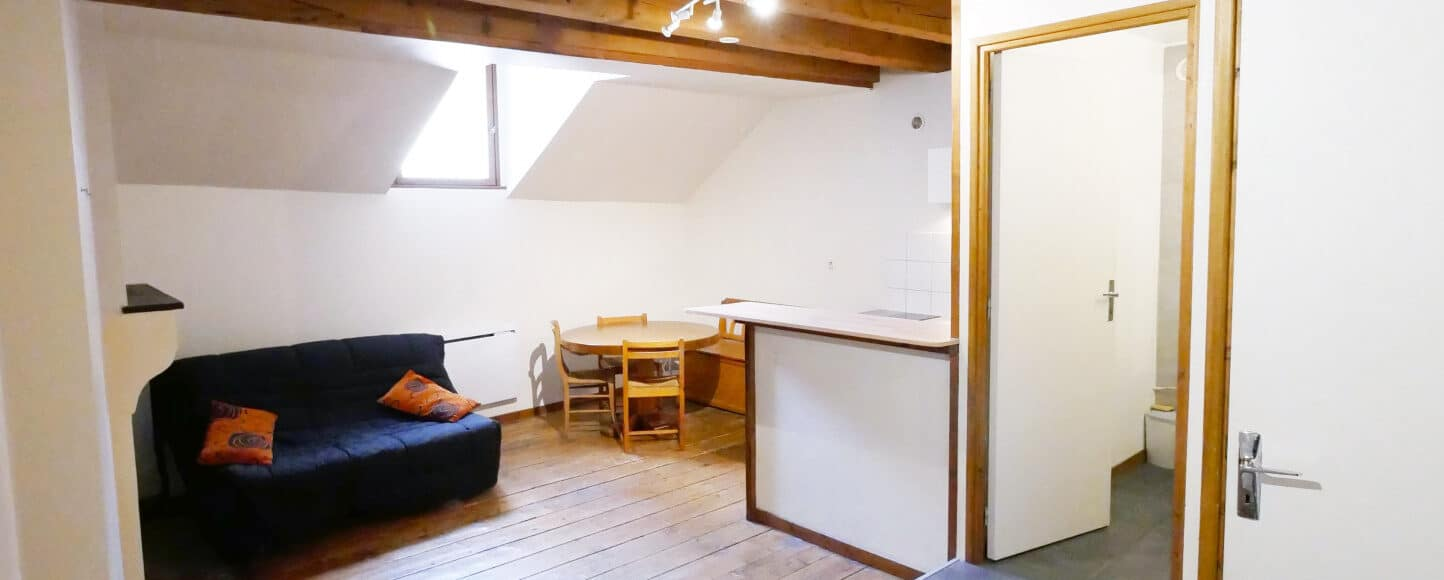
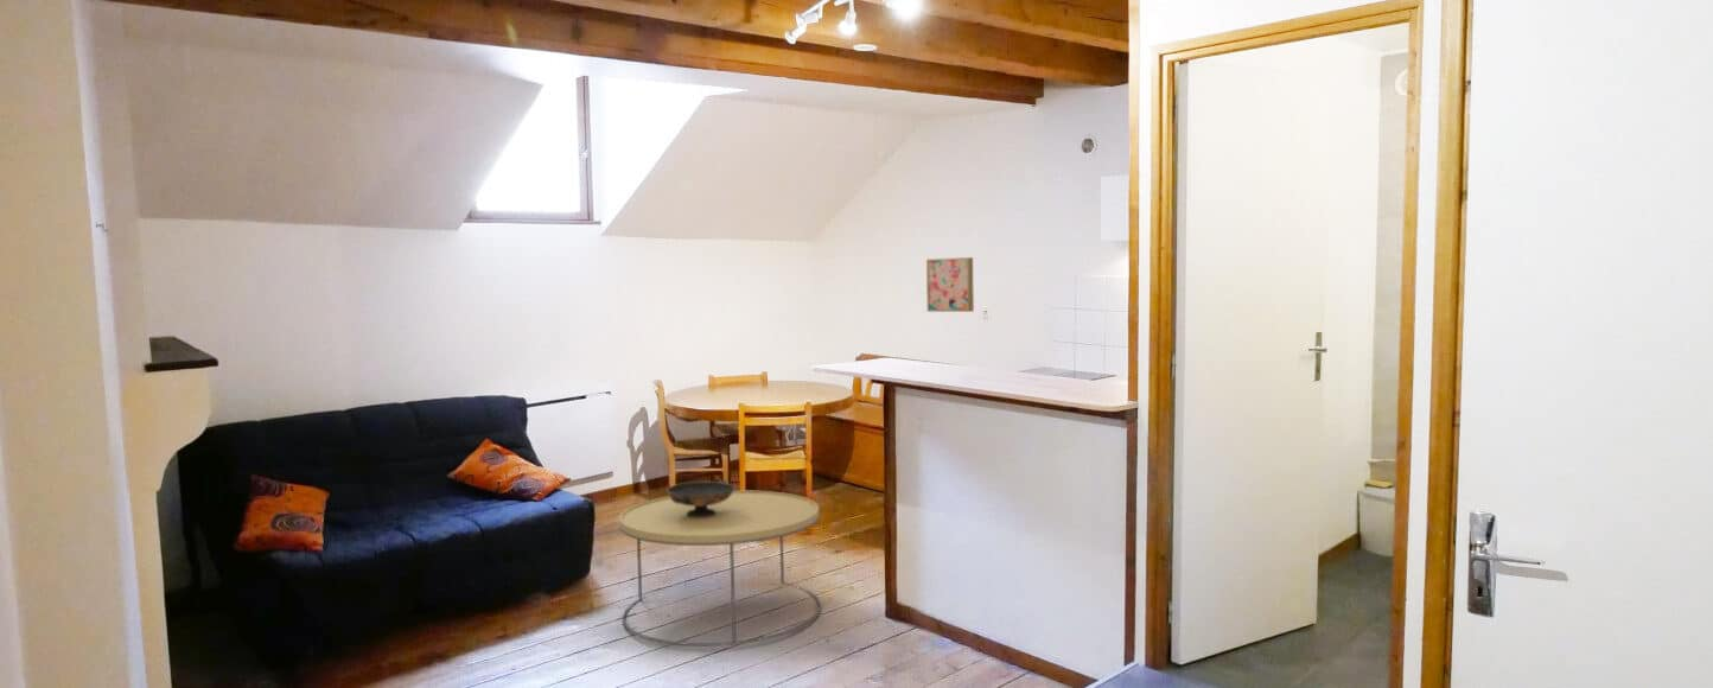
+ coffee table (730, 558)
+ wall art (949, 285)
+ decorative bowl (701, 497)
